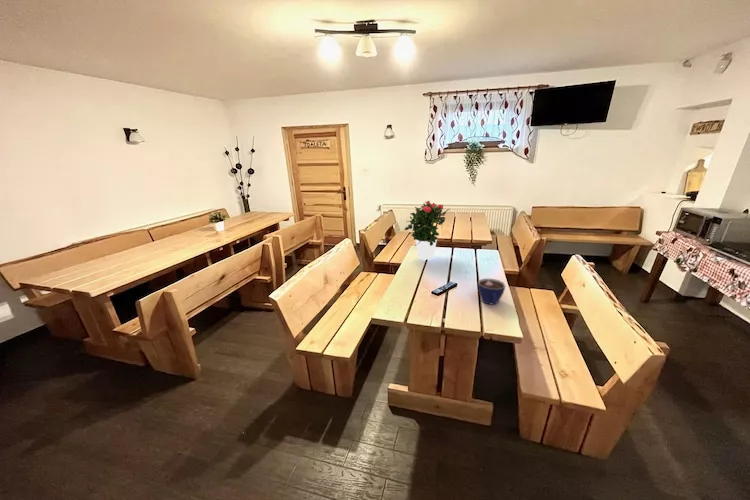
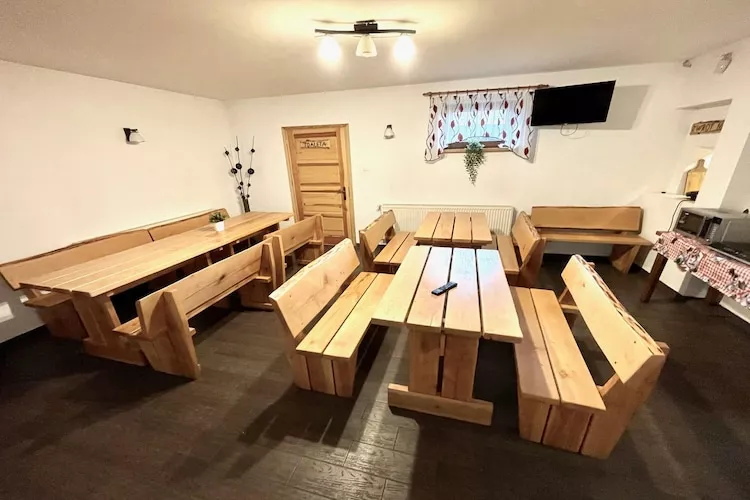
- cup (491, 293)
- potted flower (427, 230)
